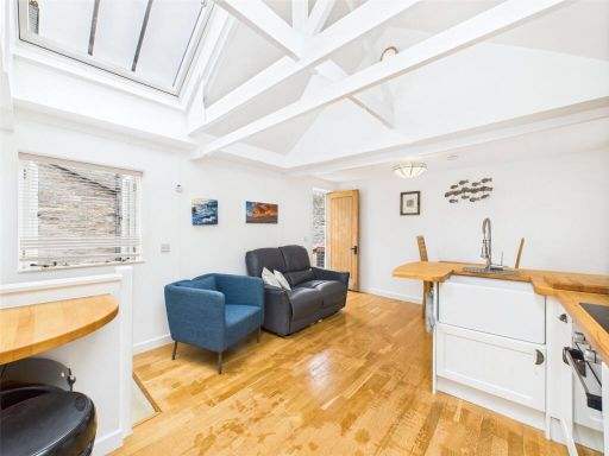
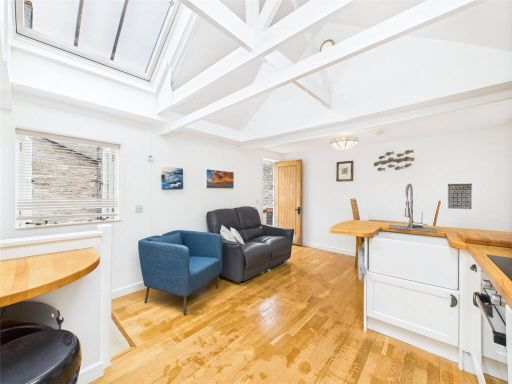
+ calendar (459, 193)
